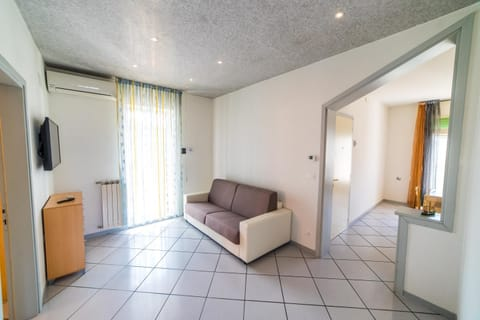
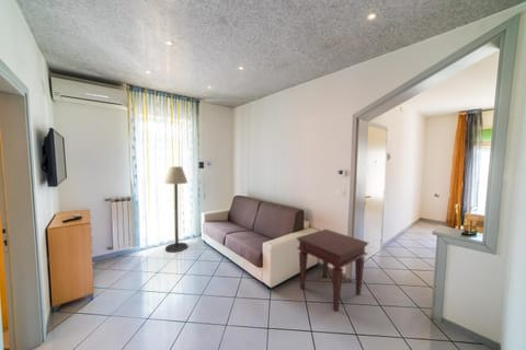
+ floor lamp (175, 207)
+ side table (330, 264)
